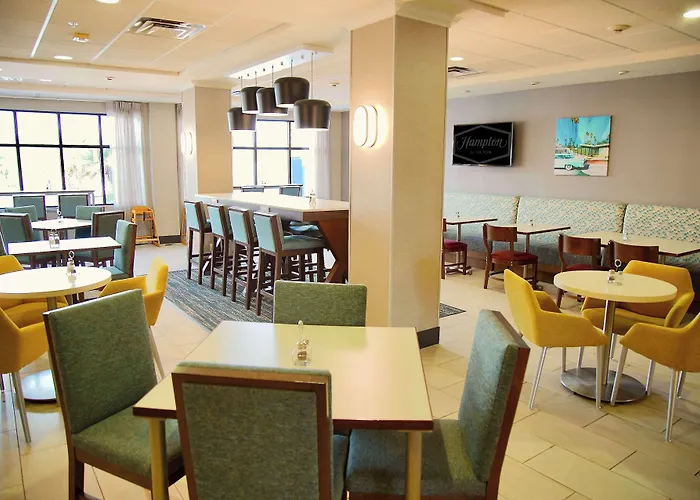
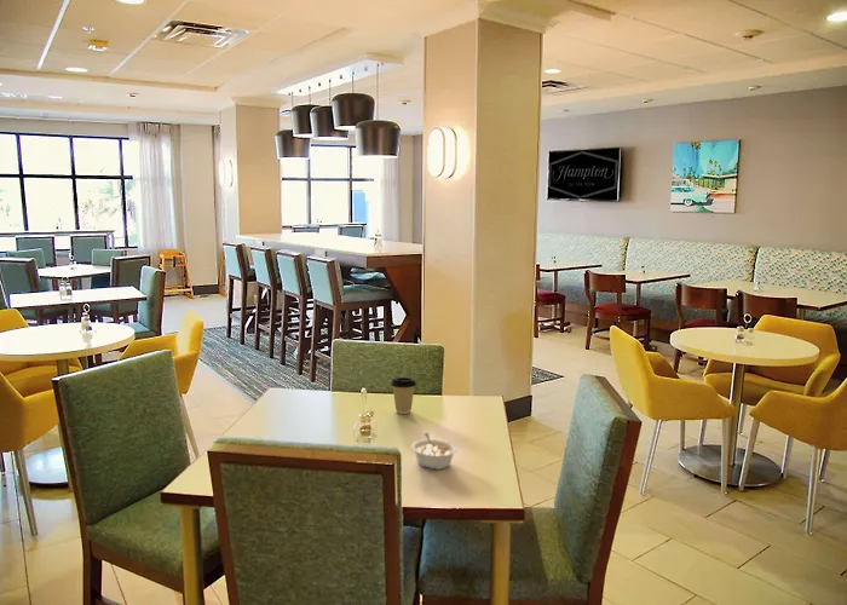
+ coffee cup (403, 394)
+ legume (432, 453)
